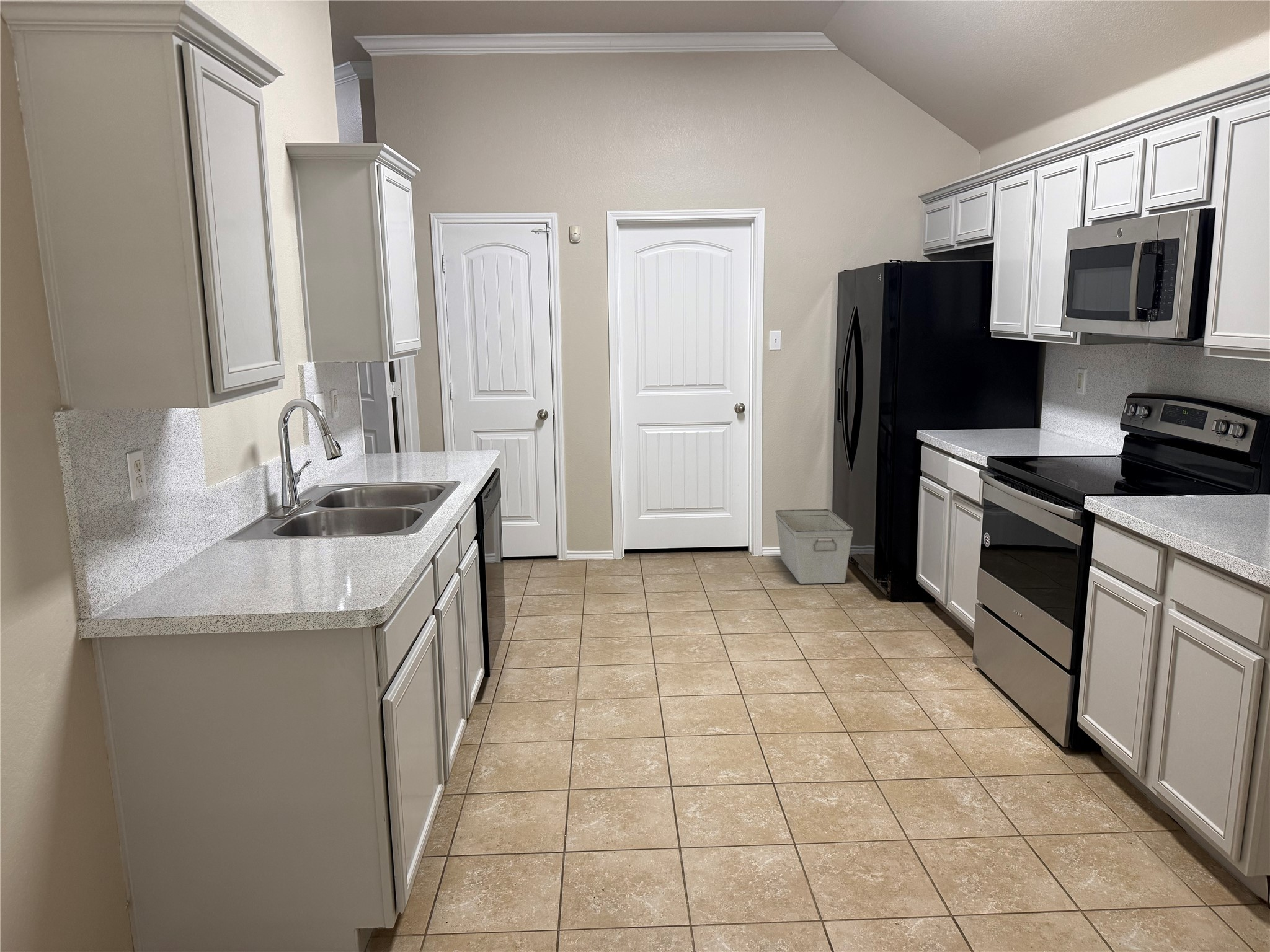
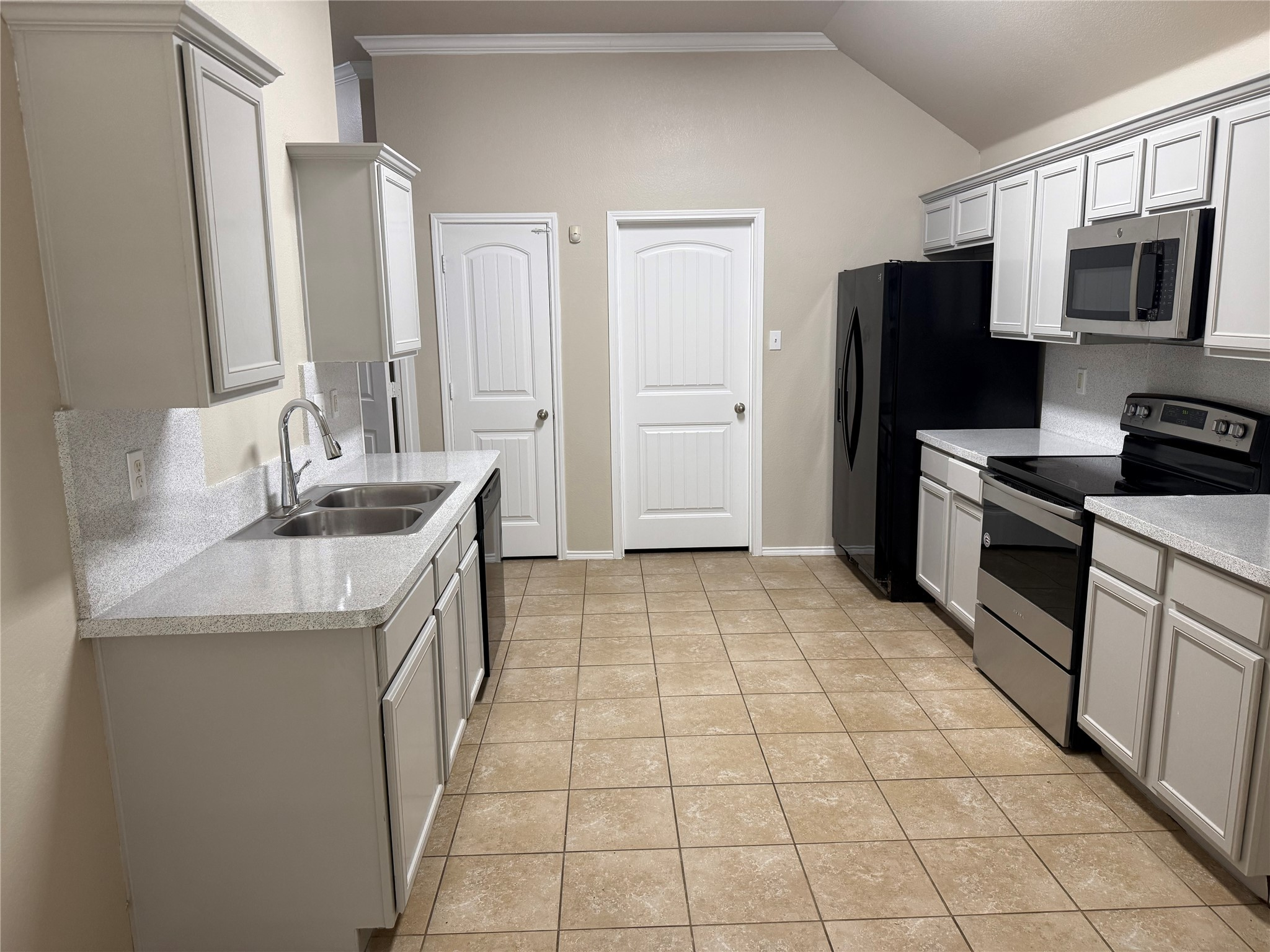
- storage bin (812, 544)
